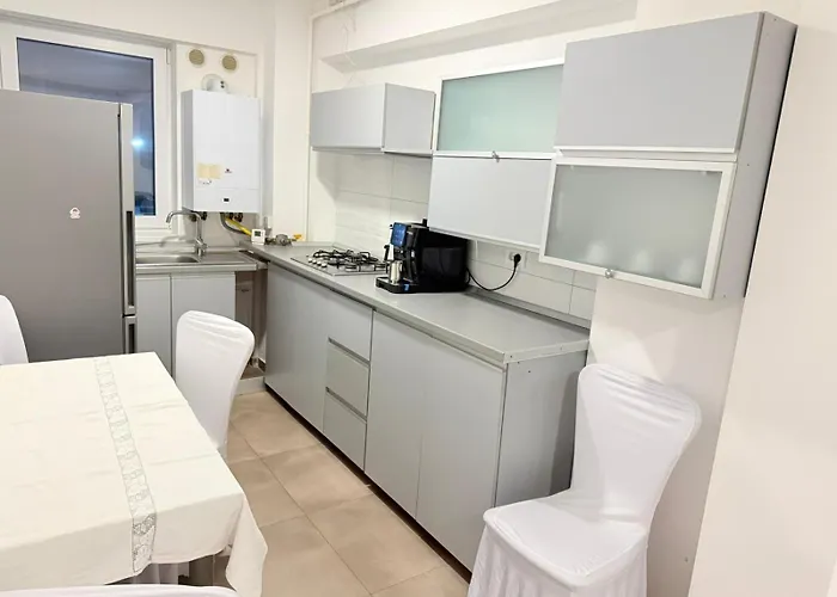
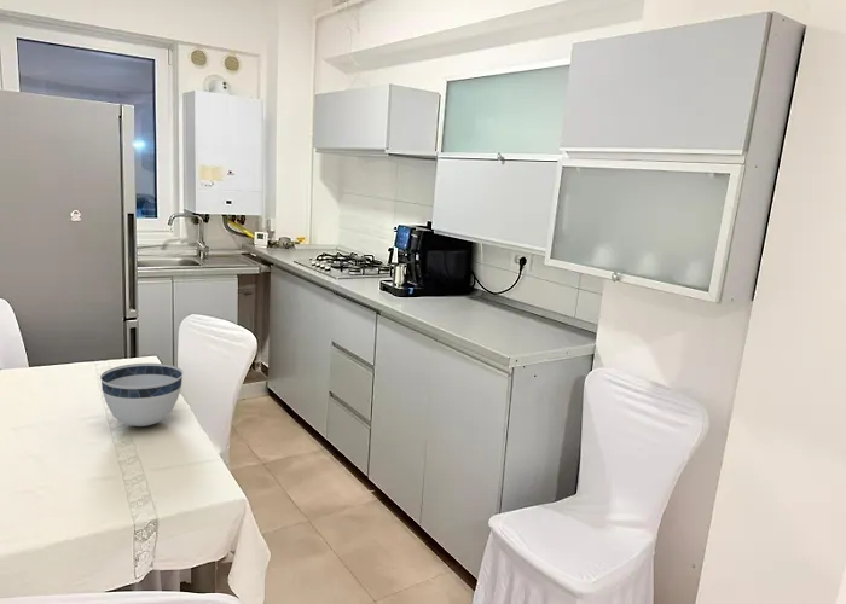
+ bowl (143, 399)
